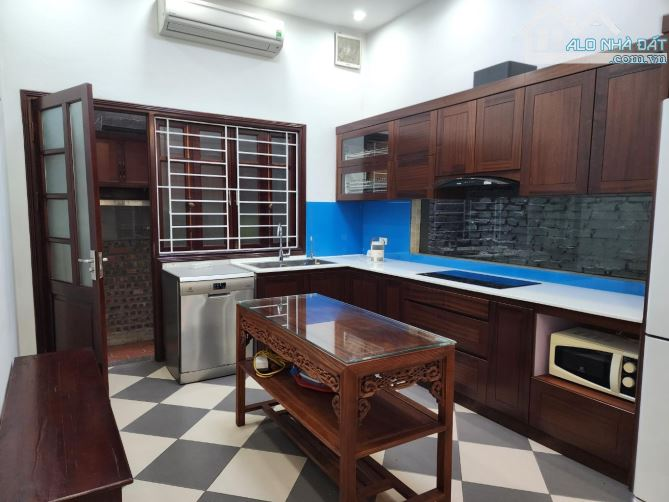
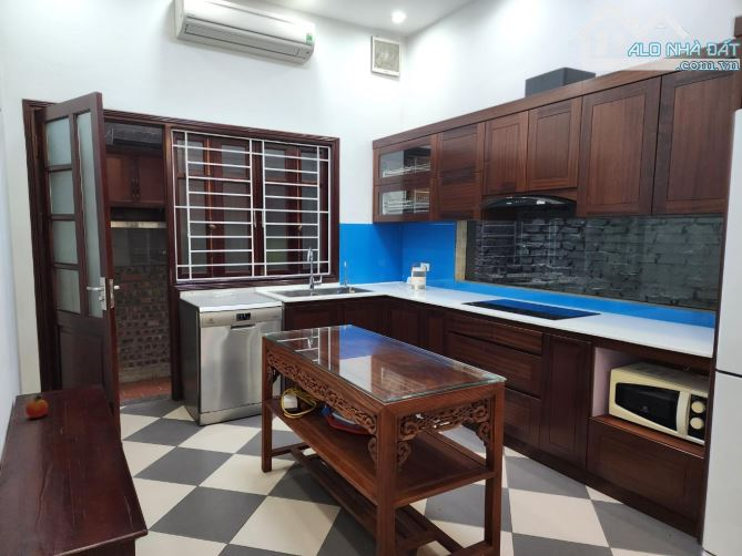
+ fruit (35, 405)
